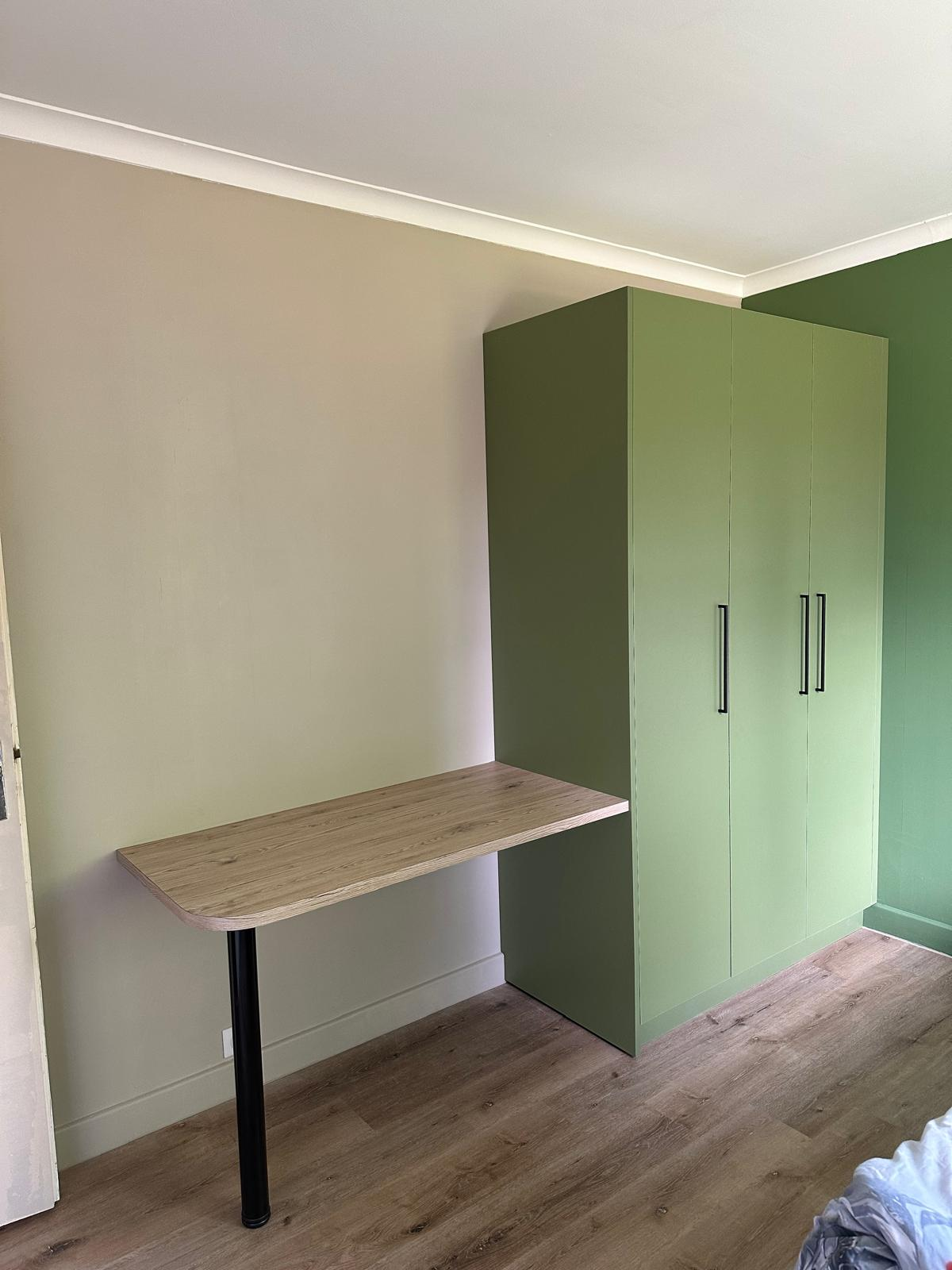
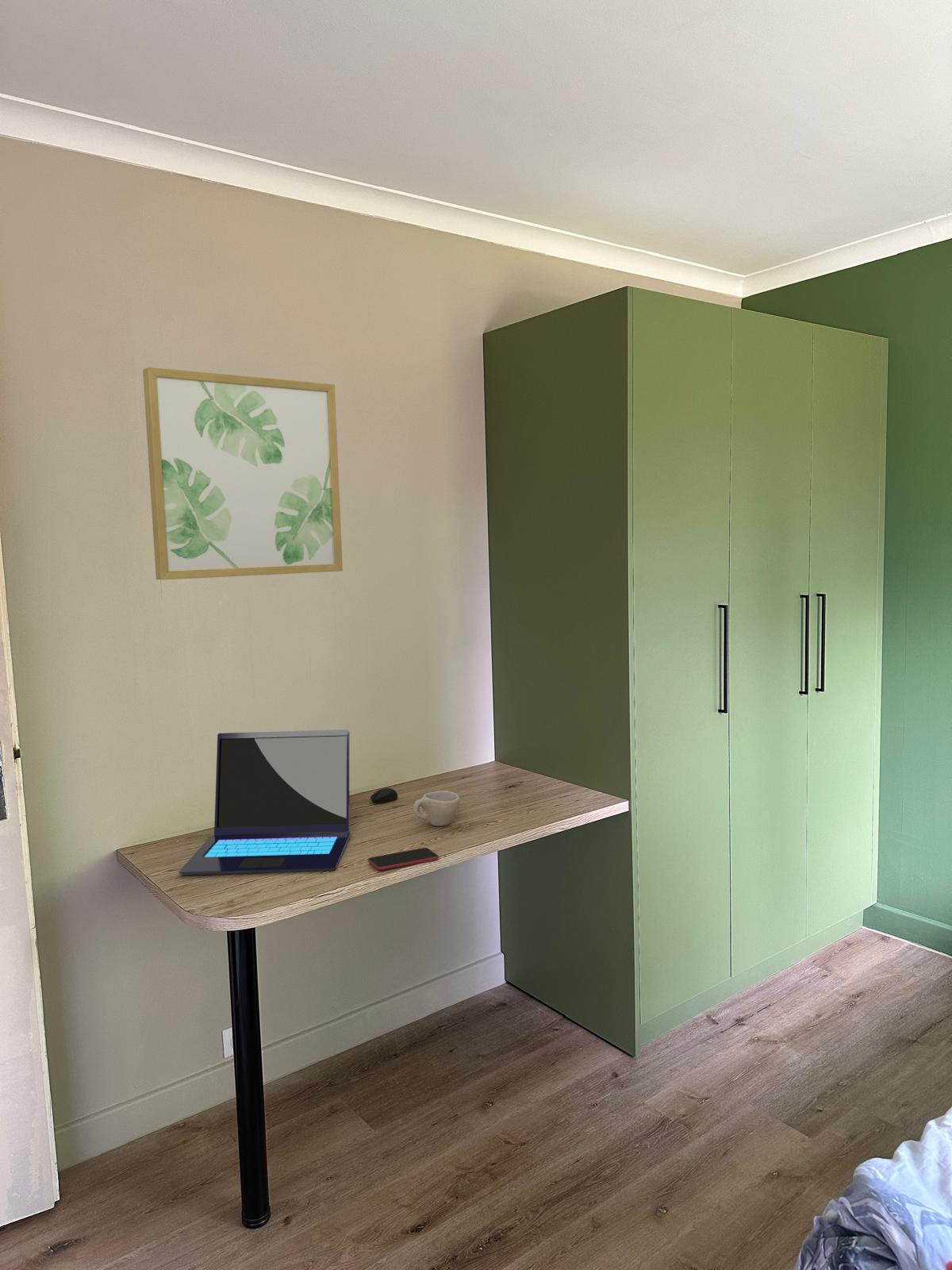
+ wall art (249, 477)
+ smartphone (403, 859)
+ computer mouse (384, 795)
+ laptop (271, 798)
+ cup (436, 810)
